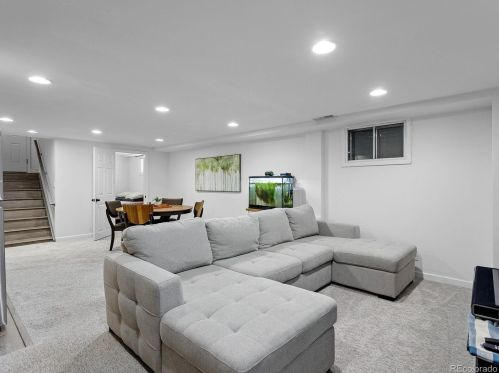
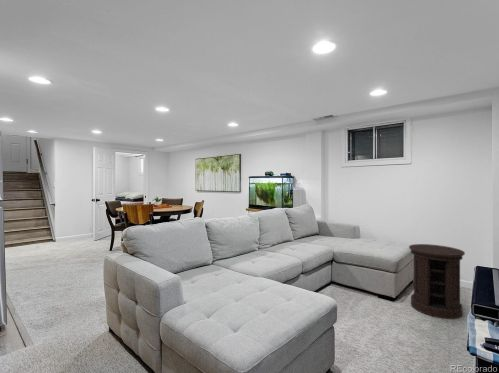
+ side table (435, 278)
